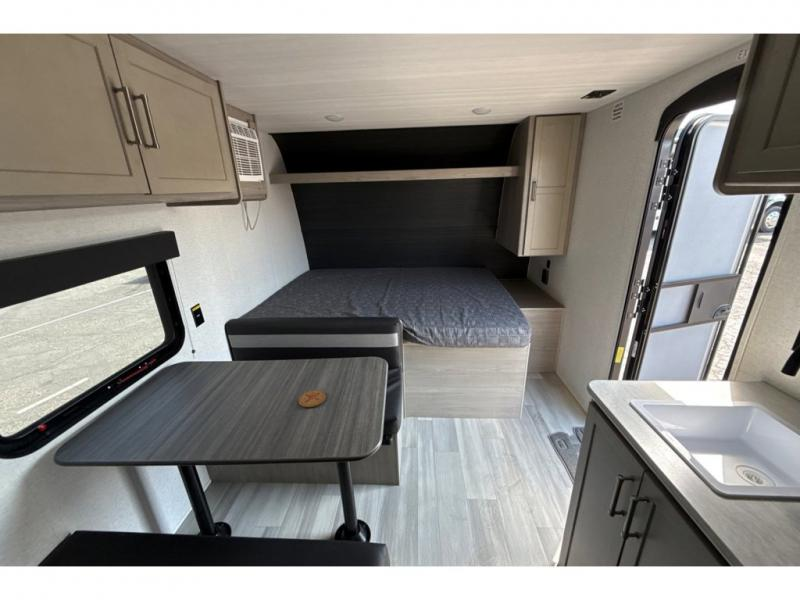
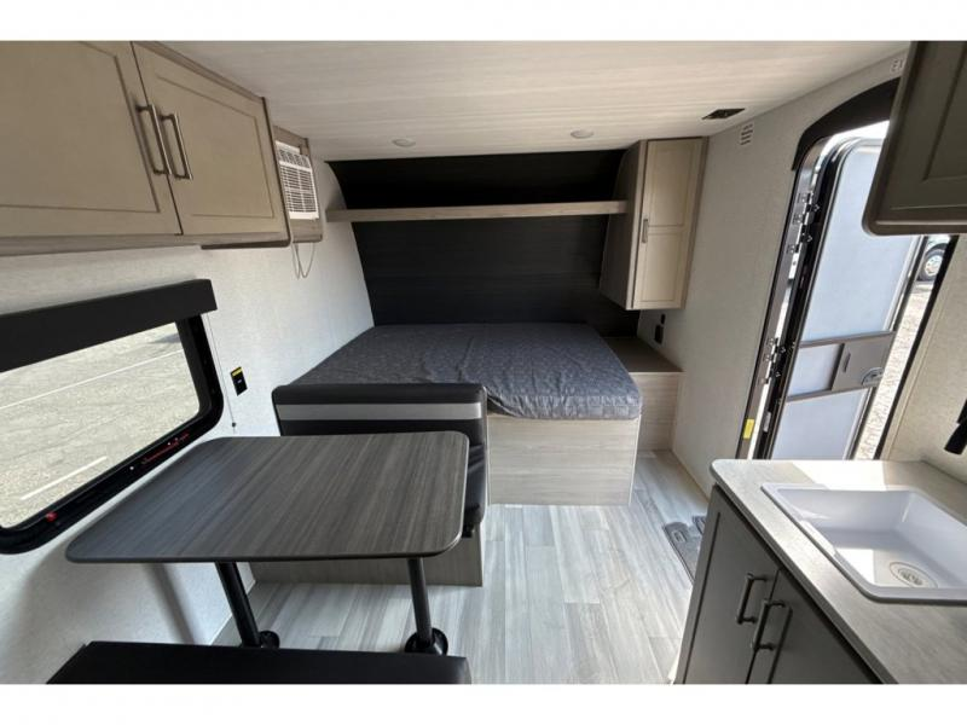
- coaster (312, 398)
